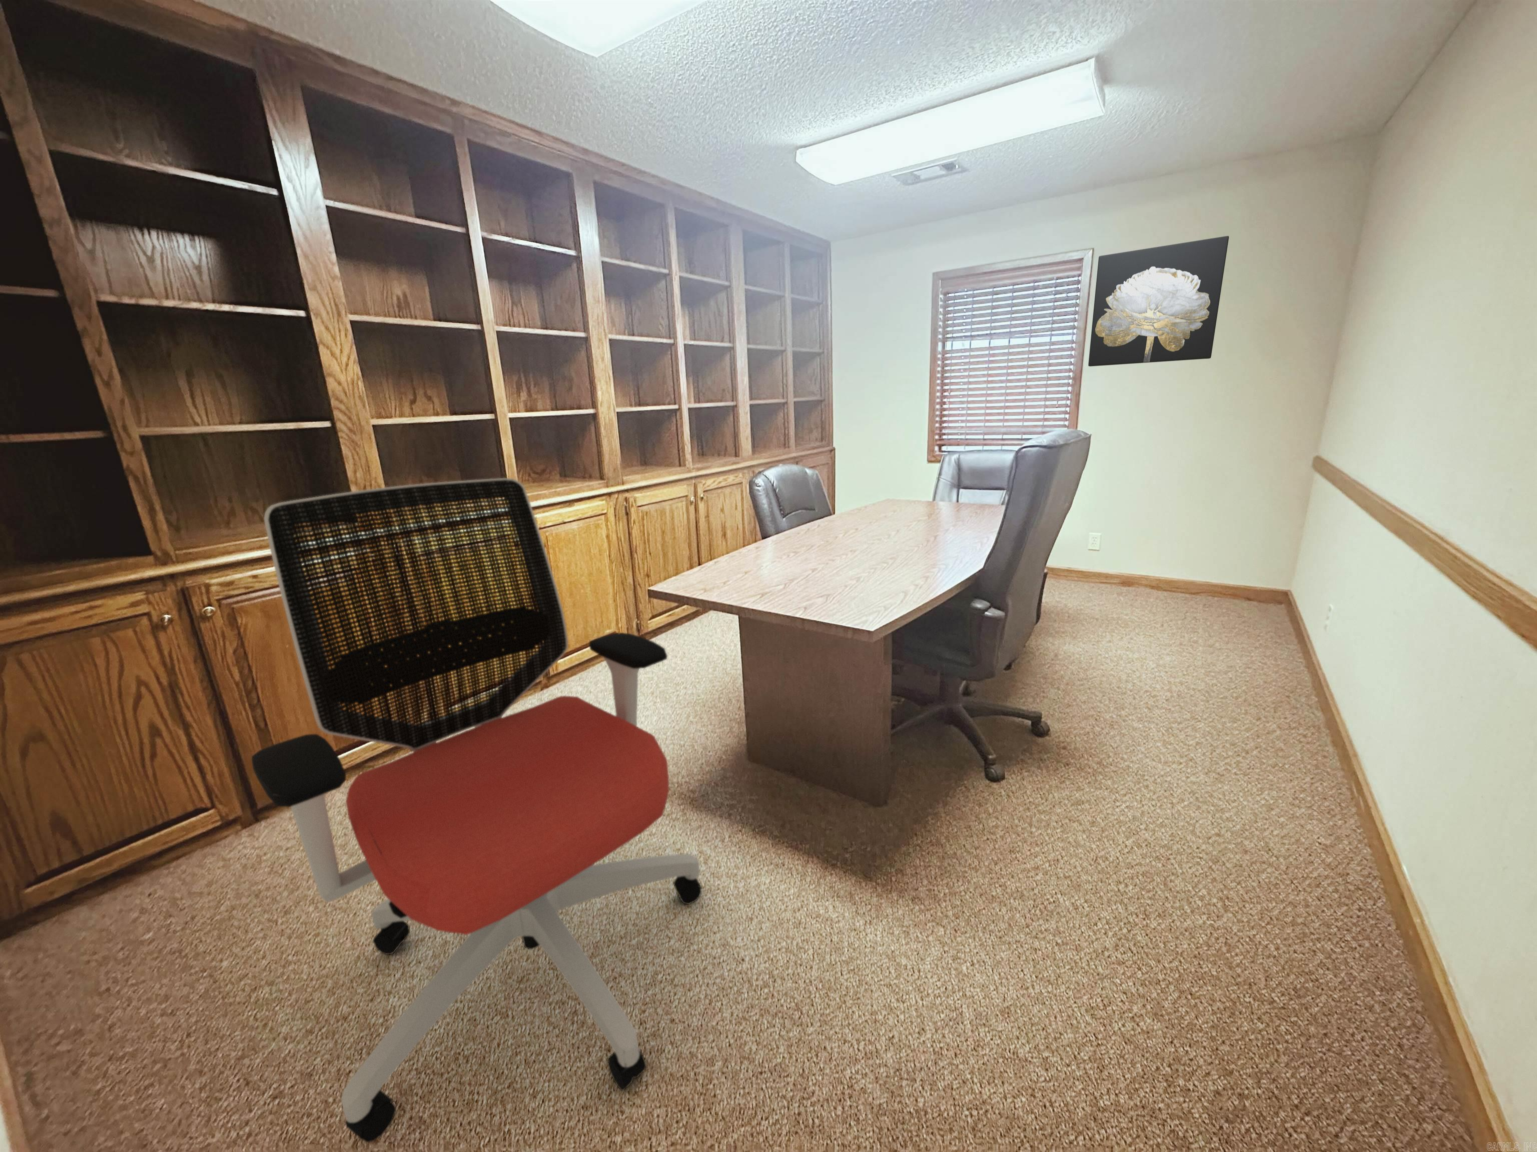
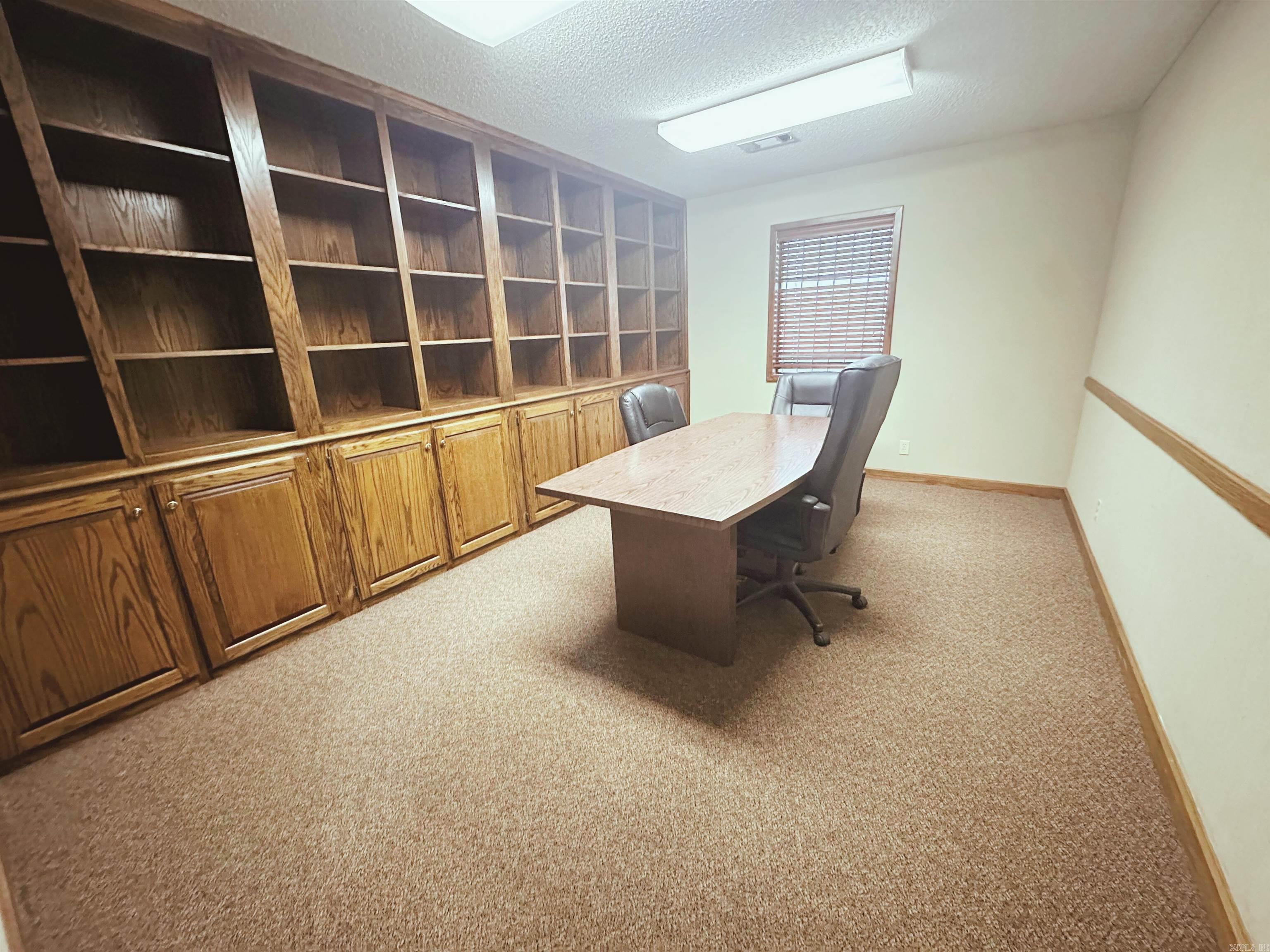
- wall art (1153, 306)
- office chair (506, 761)
